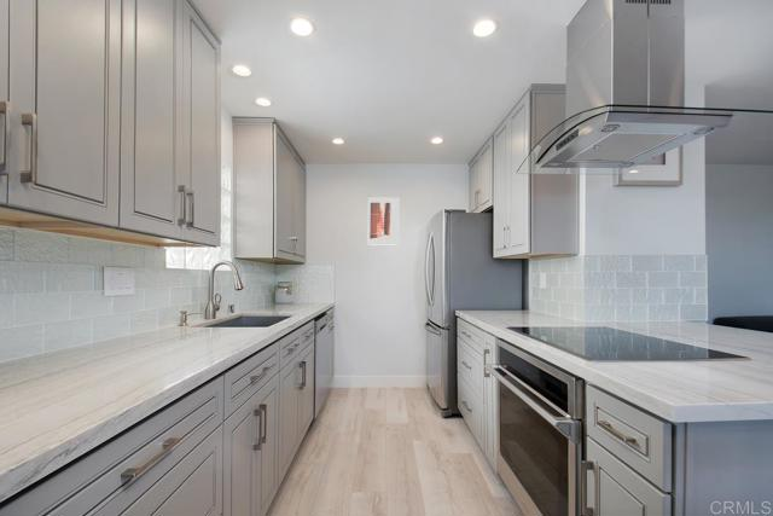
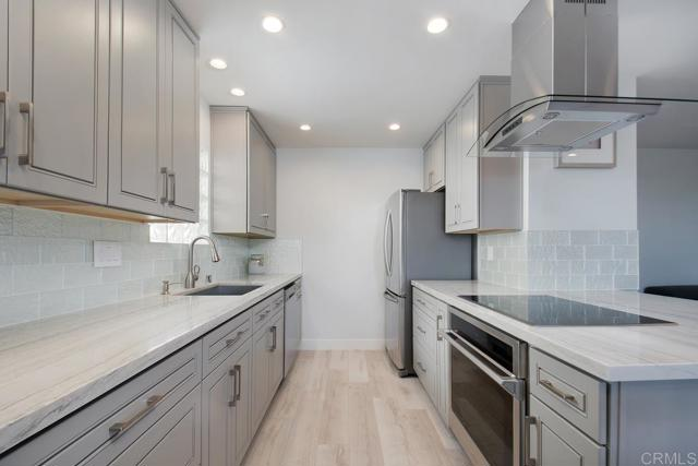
- wall art (383, 221)
